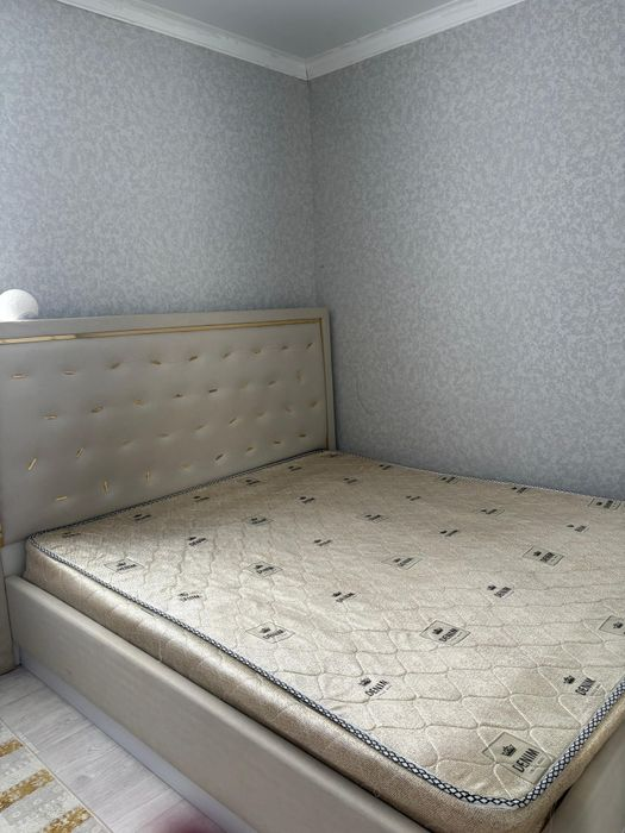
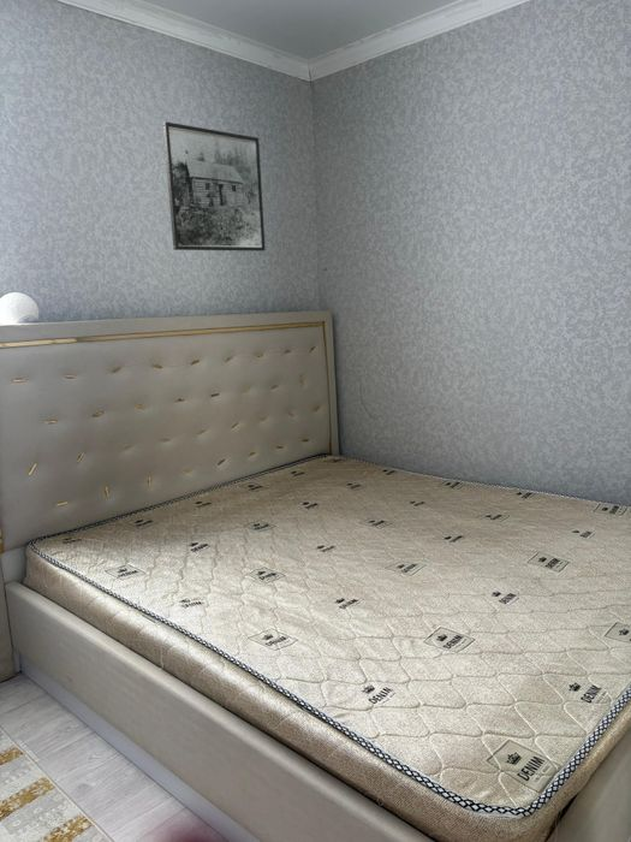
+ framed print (218, 191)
